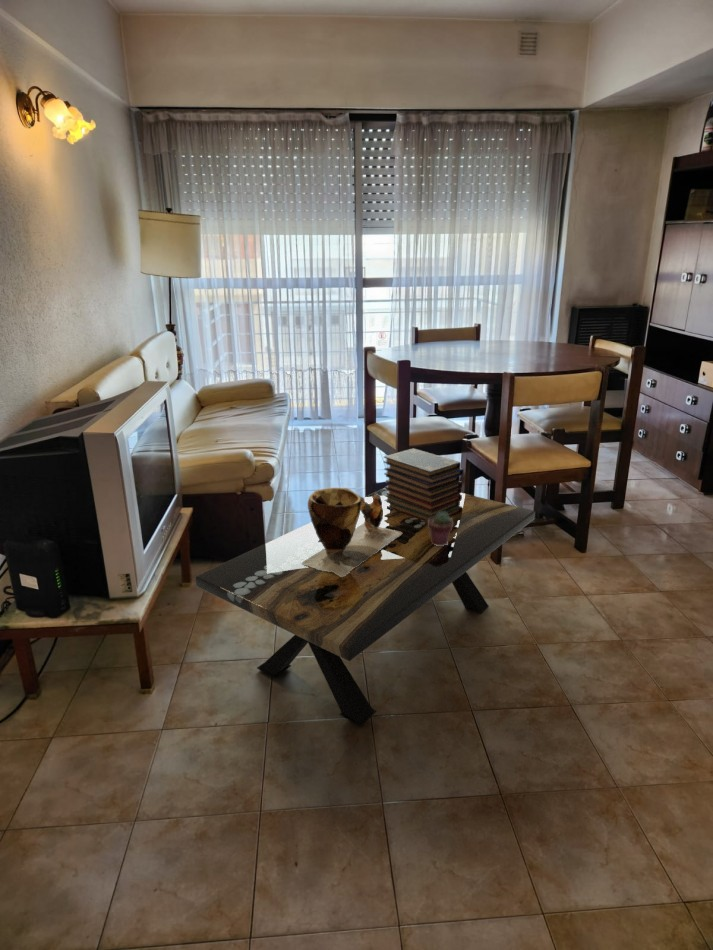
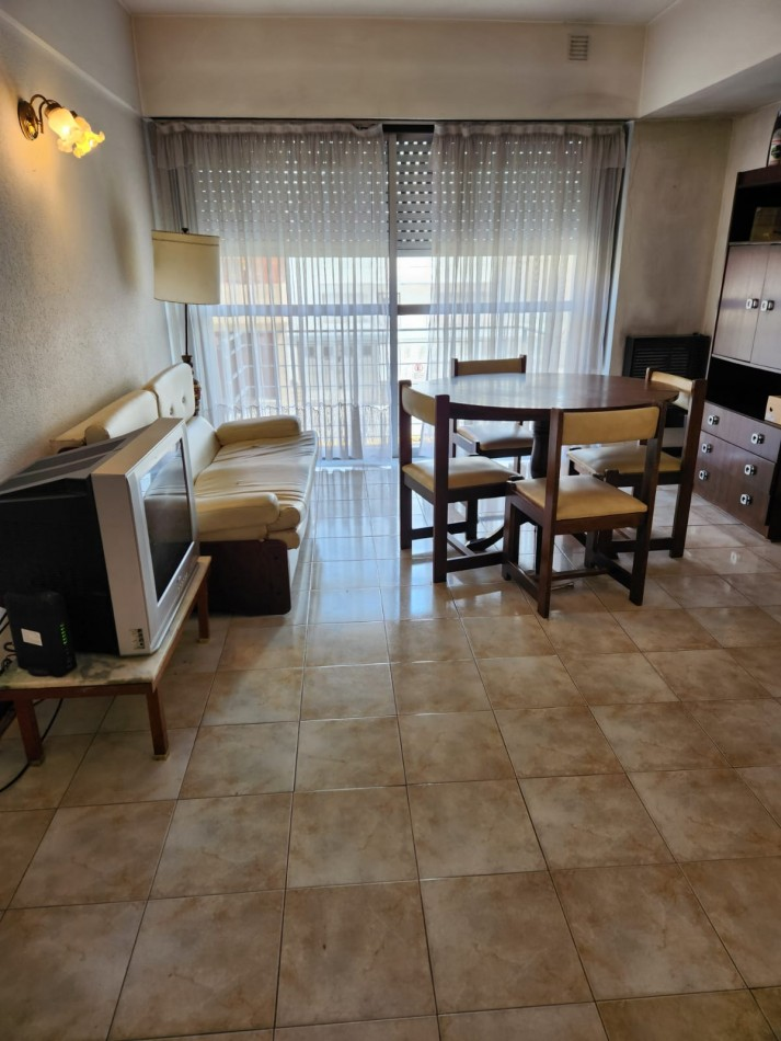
- clay pot (352, 517)
- potted succulent (440, 527)
- book stack (422, 484)
- coffee table (383, 588)
